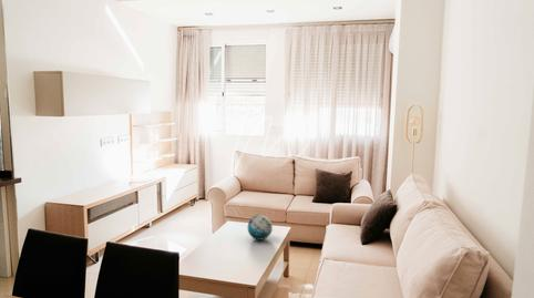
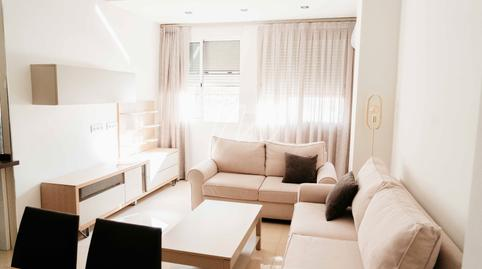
- decorative orb (259, 227)
